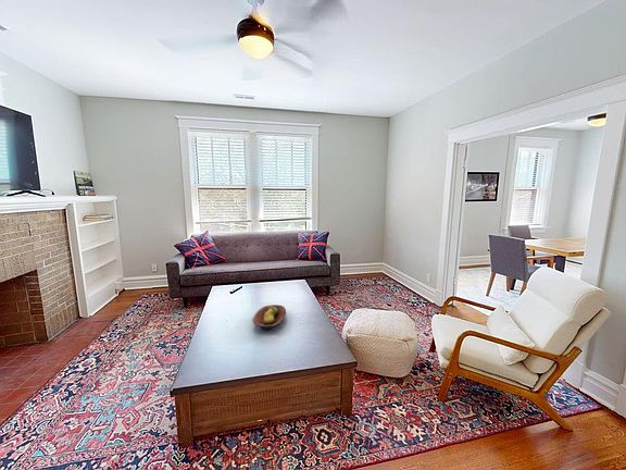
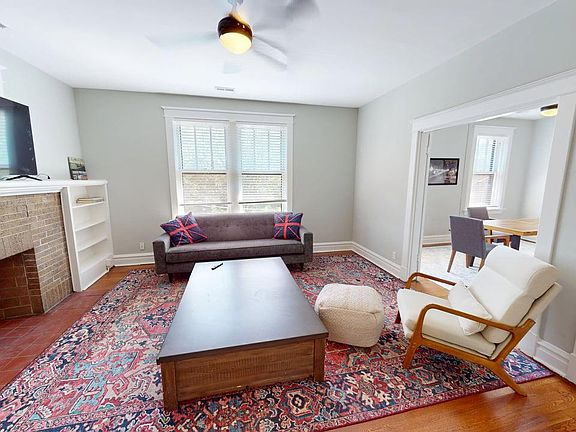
- fruit bowl (270, 314)
